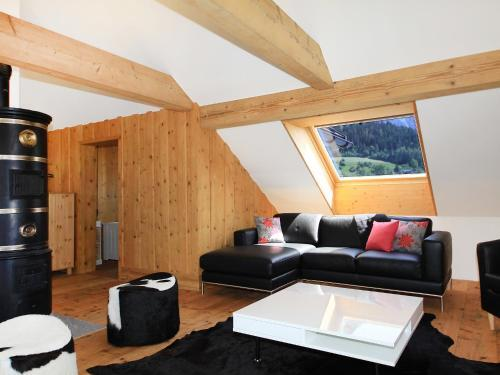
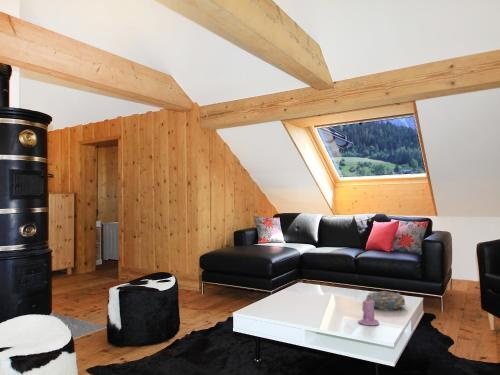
+ candle (368, 309)
+ decorative bowl (385, 300)
